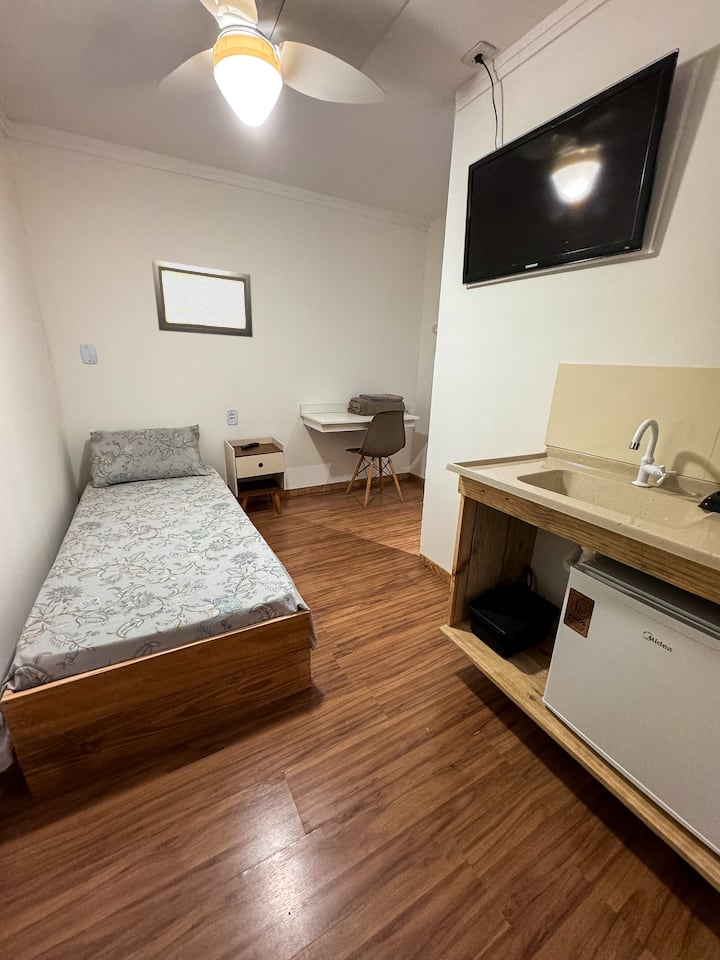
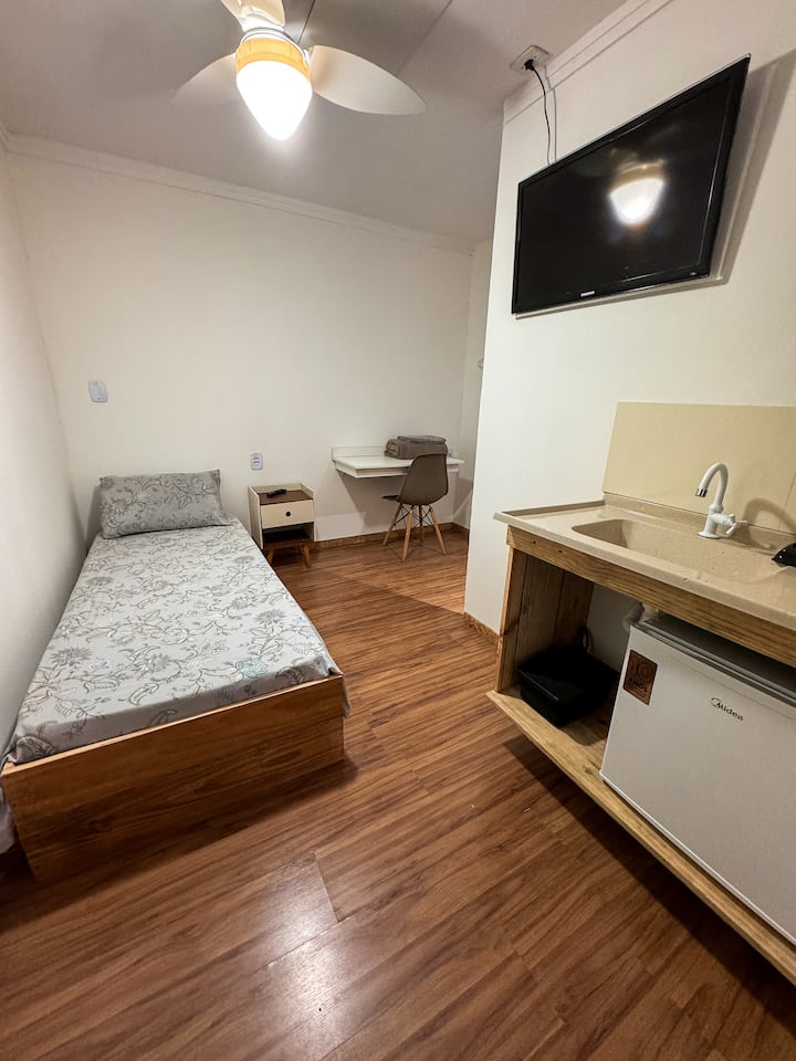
- wall art (206, 301)
